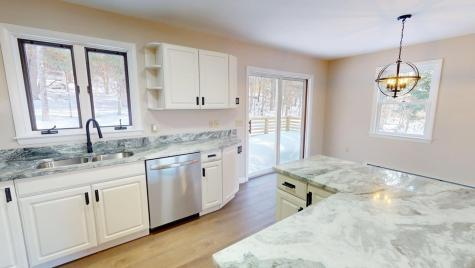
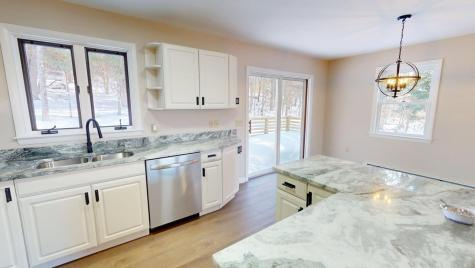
+ legume (457, 213)
